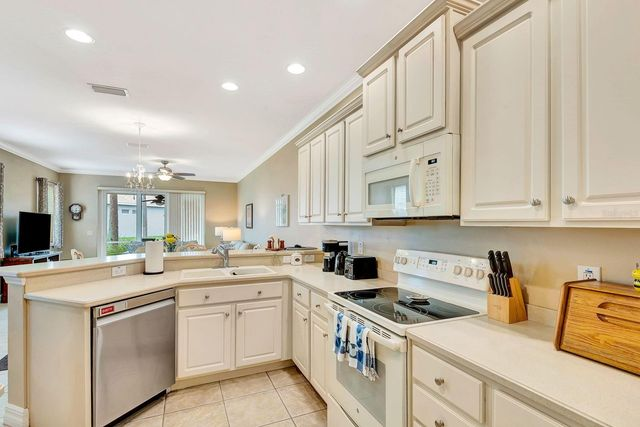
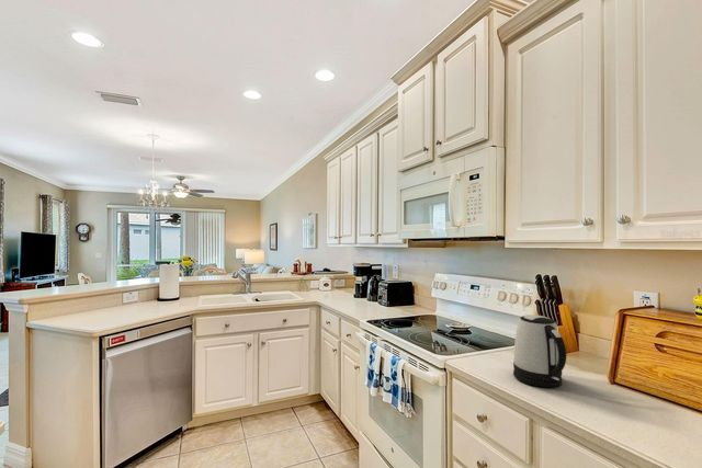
+ kettle (541, 349)
